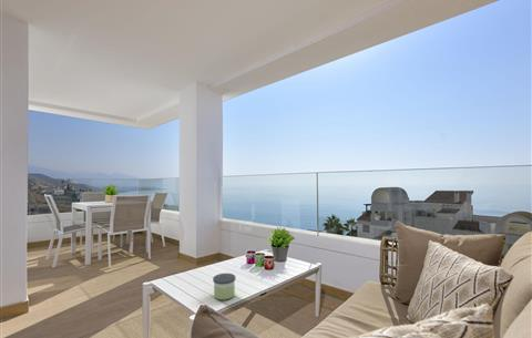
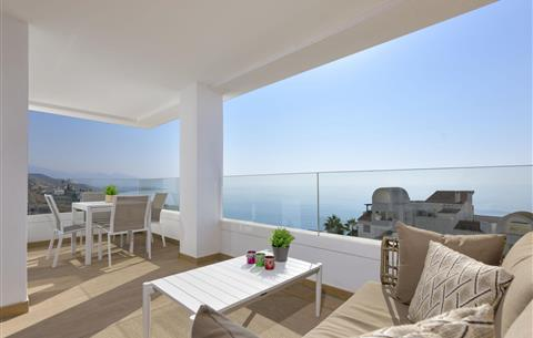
- candle (224, 286)
